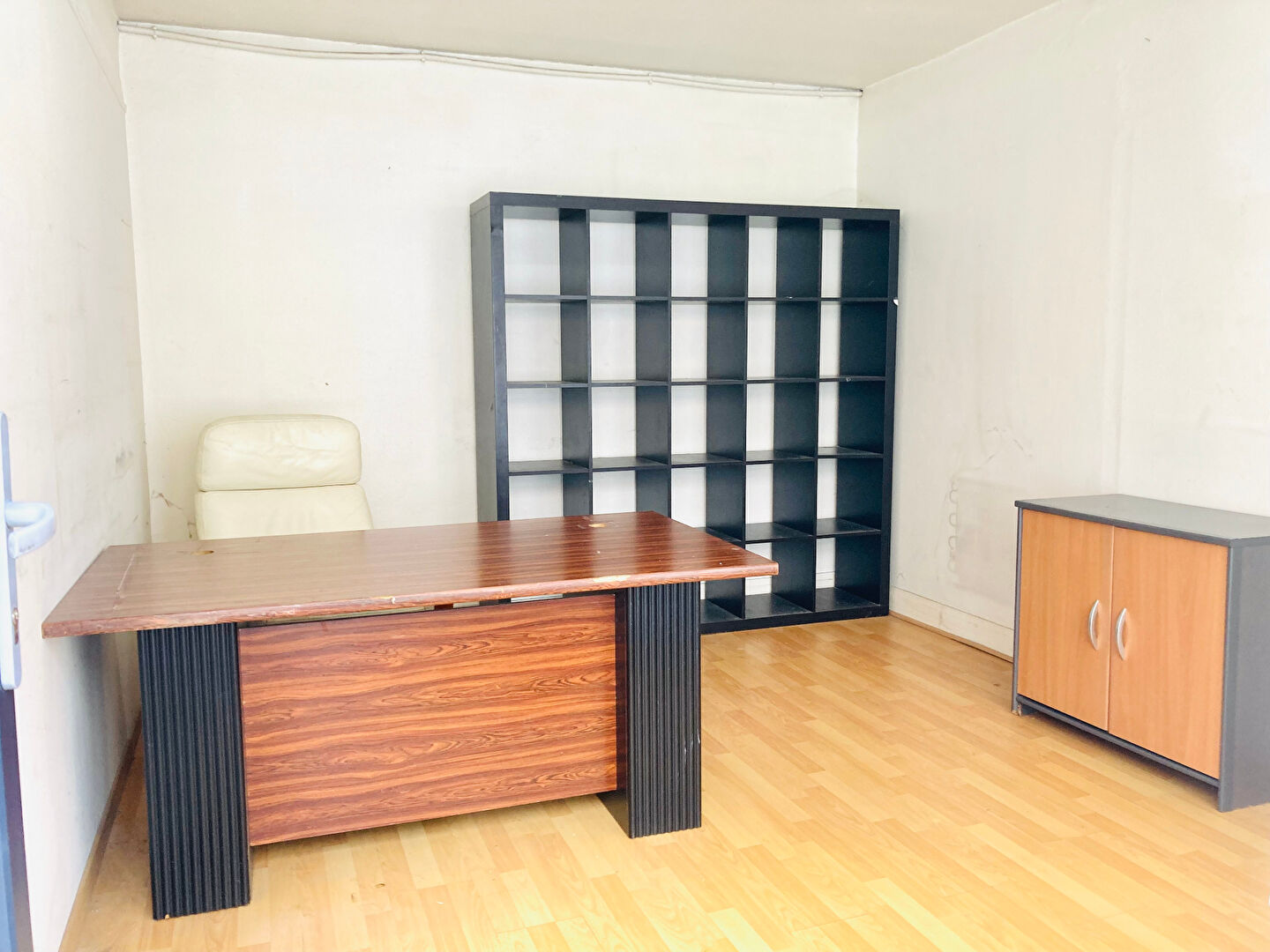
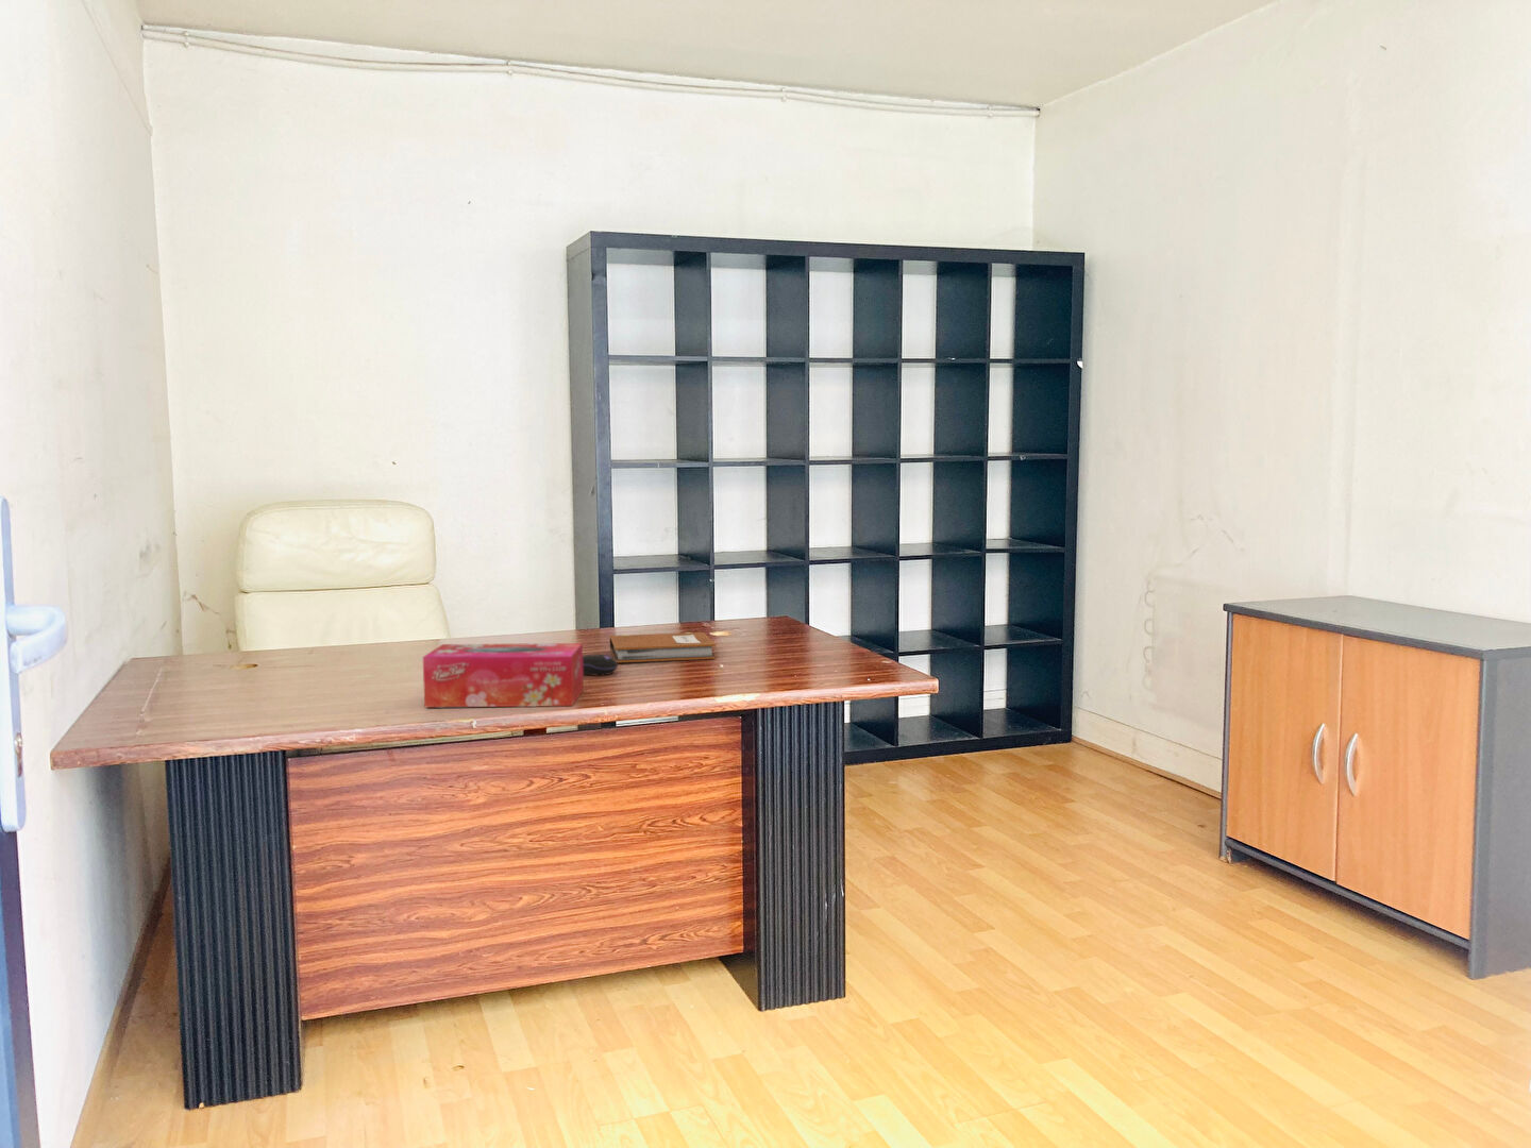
+ notebook (663, 646)
+ computer mouse (592, 663)
+ tissue box (505, 674)
